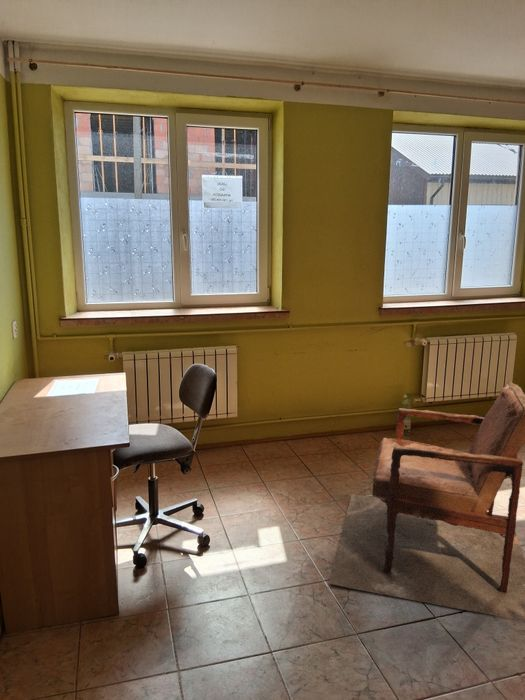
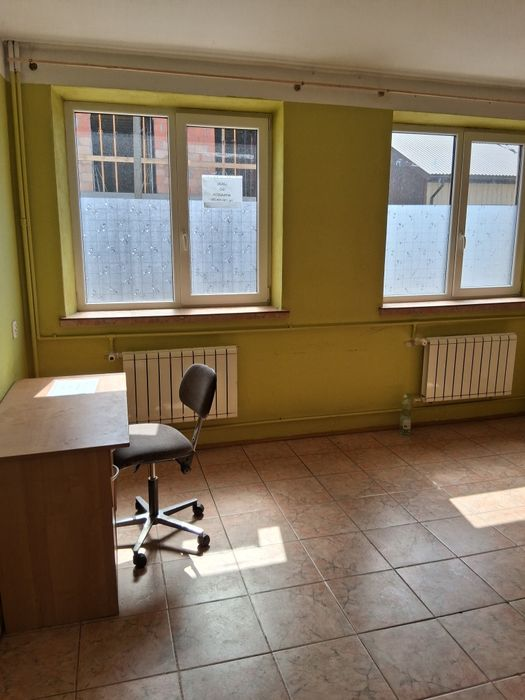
- armchair (435, 470)
